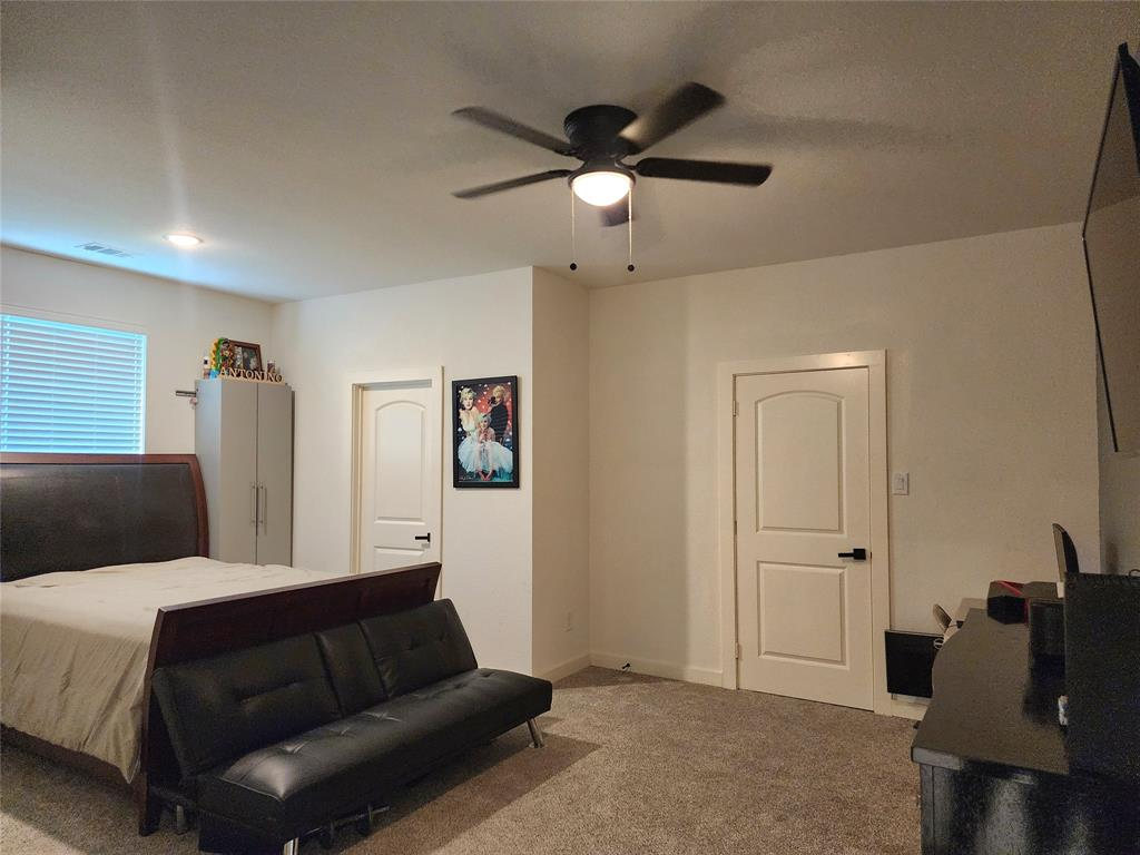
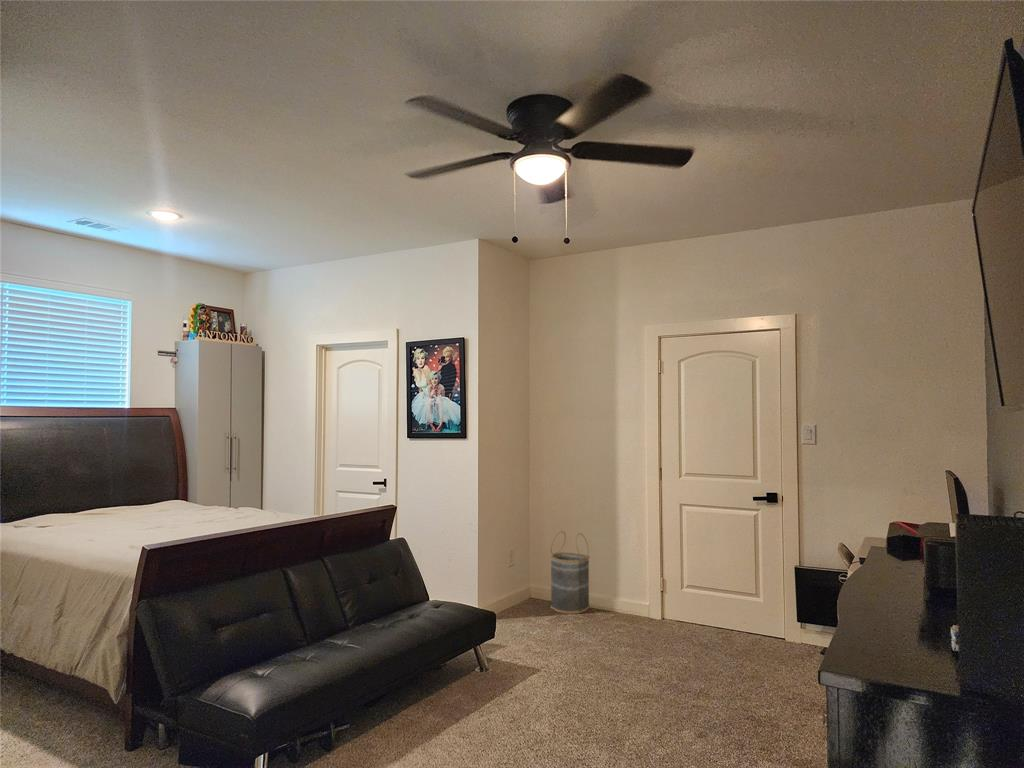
+ basket (570, 570)
